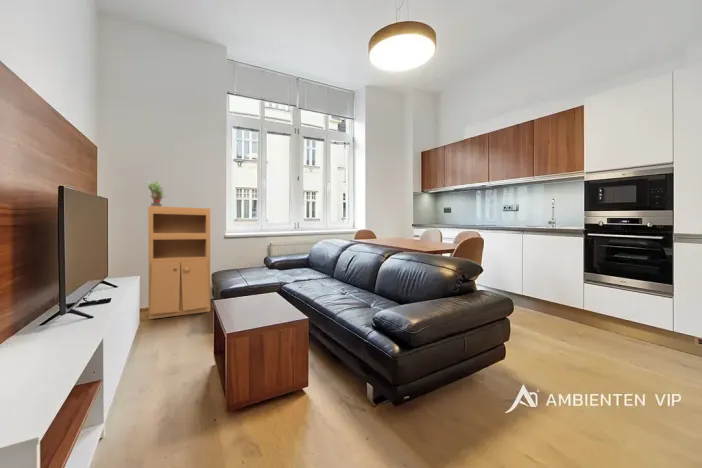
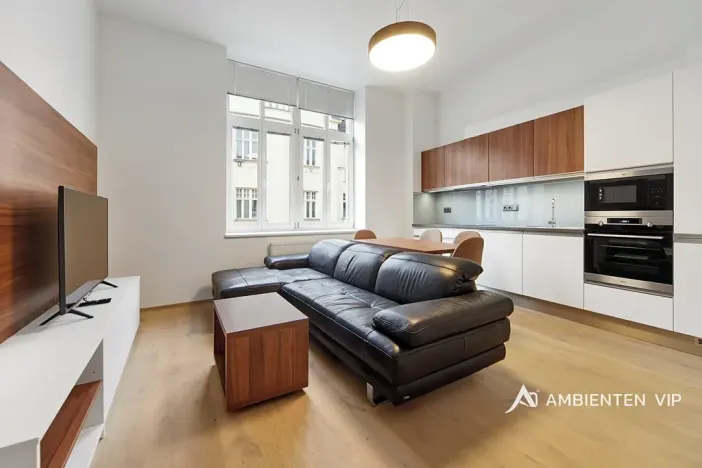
- potted plant (157, 193)
- storage cabinet (180, 260)
